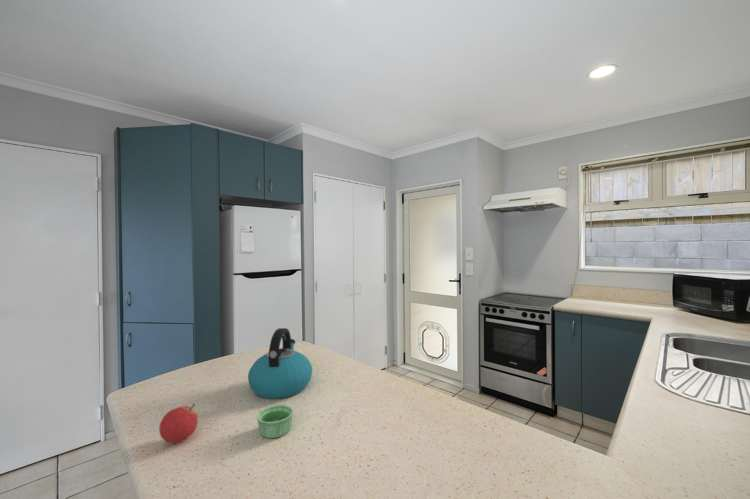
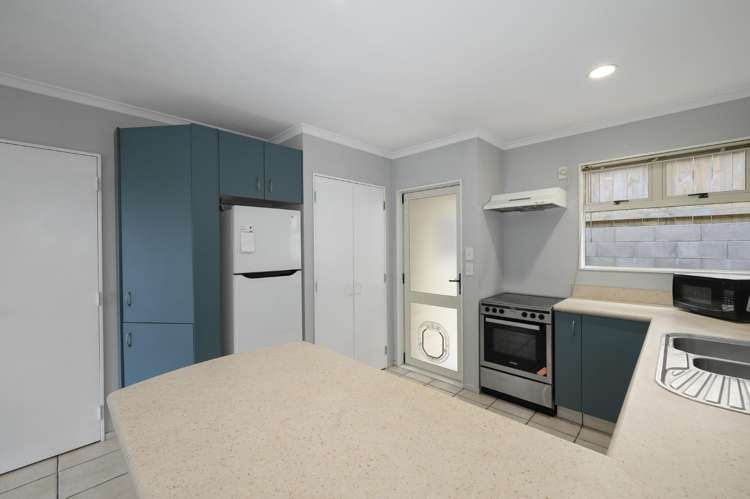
- ramekin (275, 421)
- fruit (179, 424)
- kettle (282, 356)
